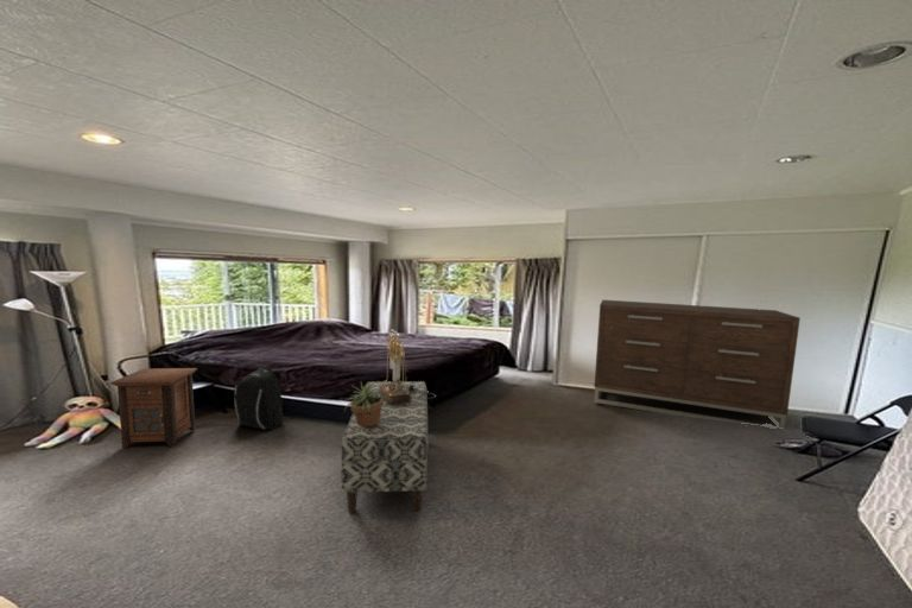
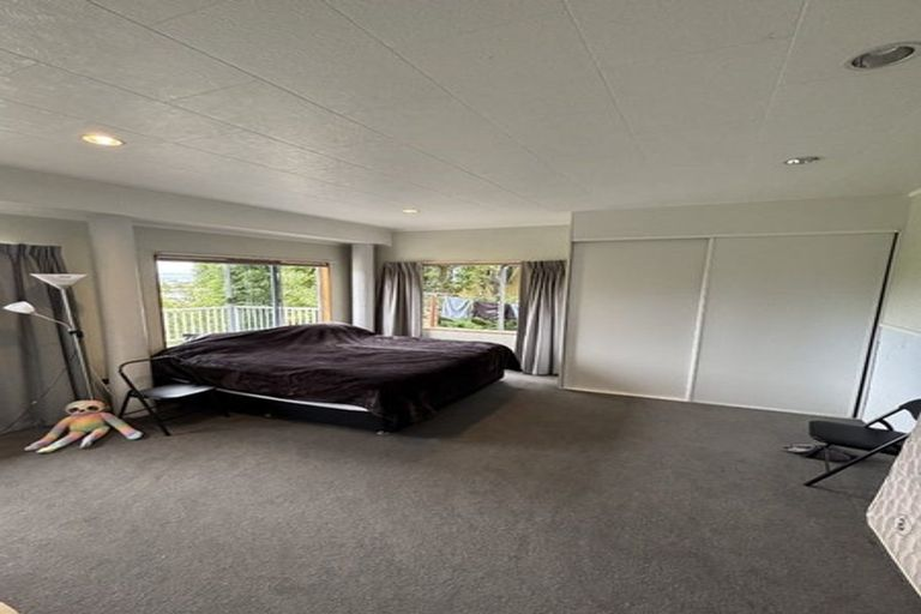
- table lamp (403, 362)
- backpack (261, 397)
- bench (391, 437)
- dresser (682, 357)
- potted plant (368, 401)
- nightstand (158, 406)
